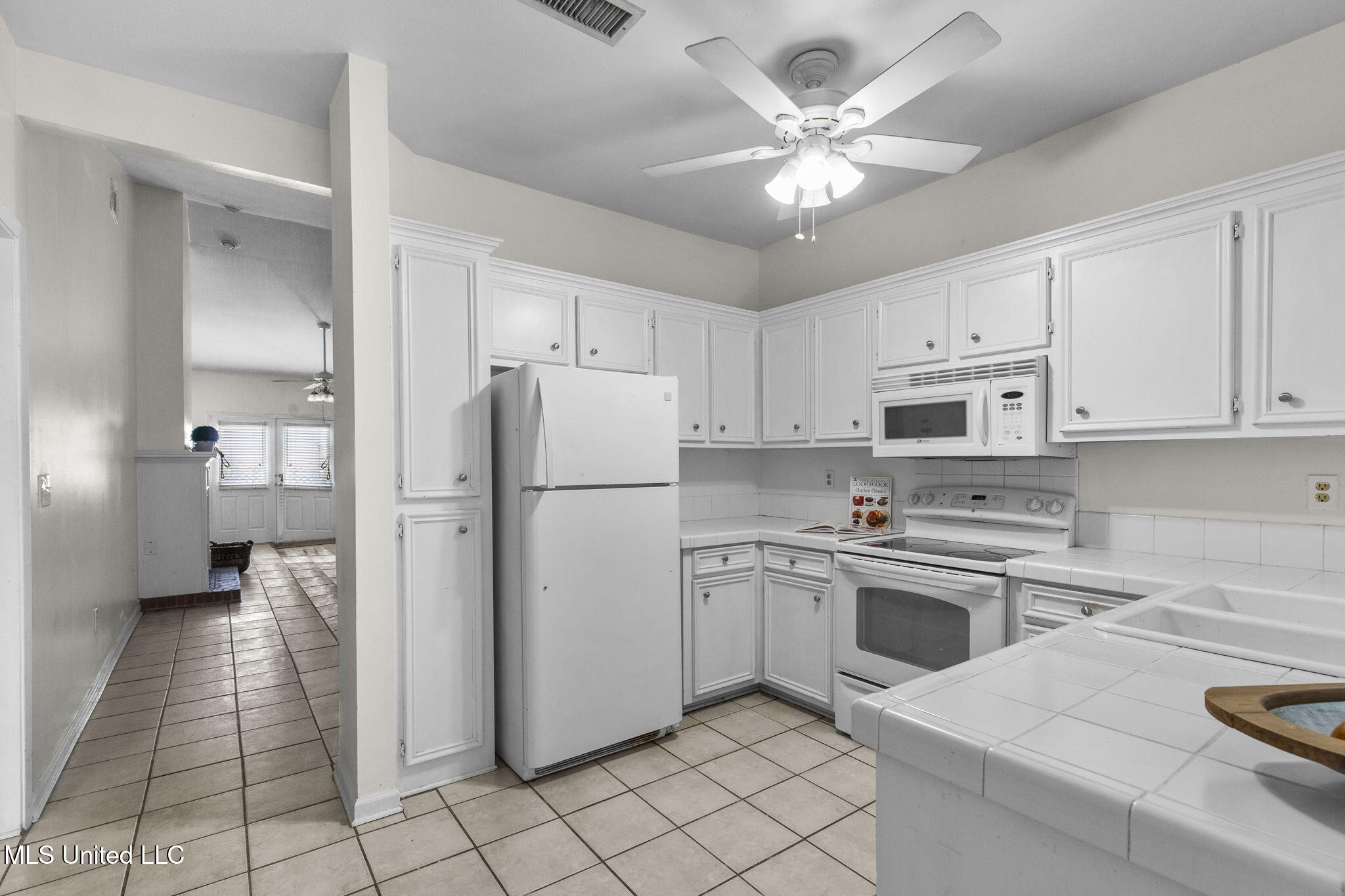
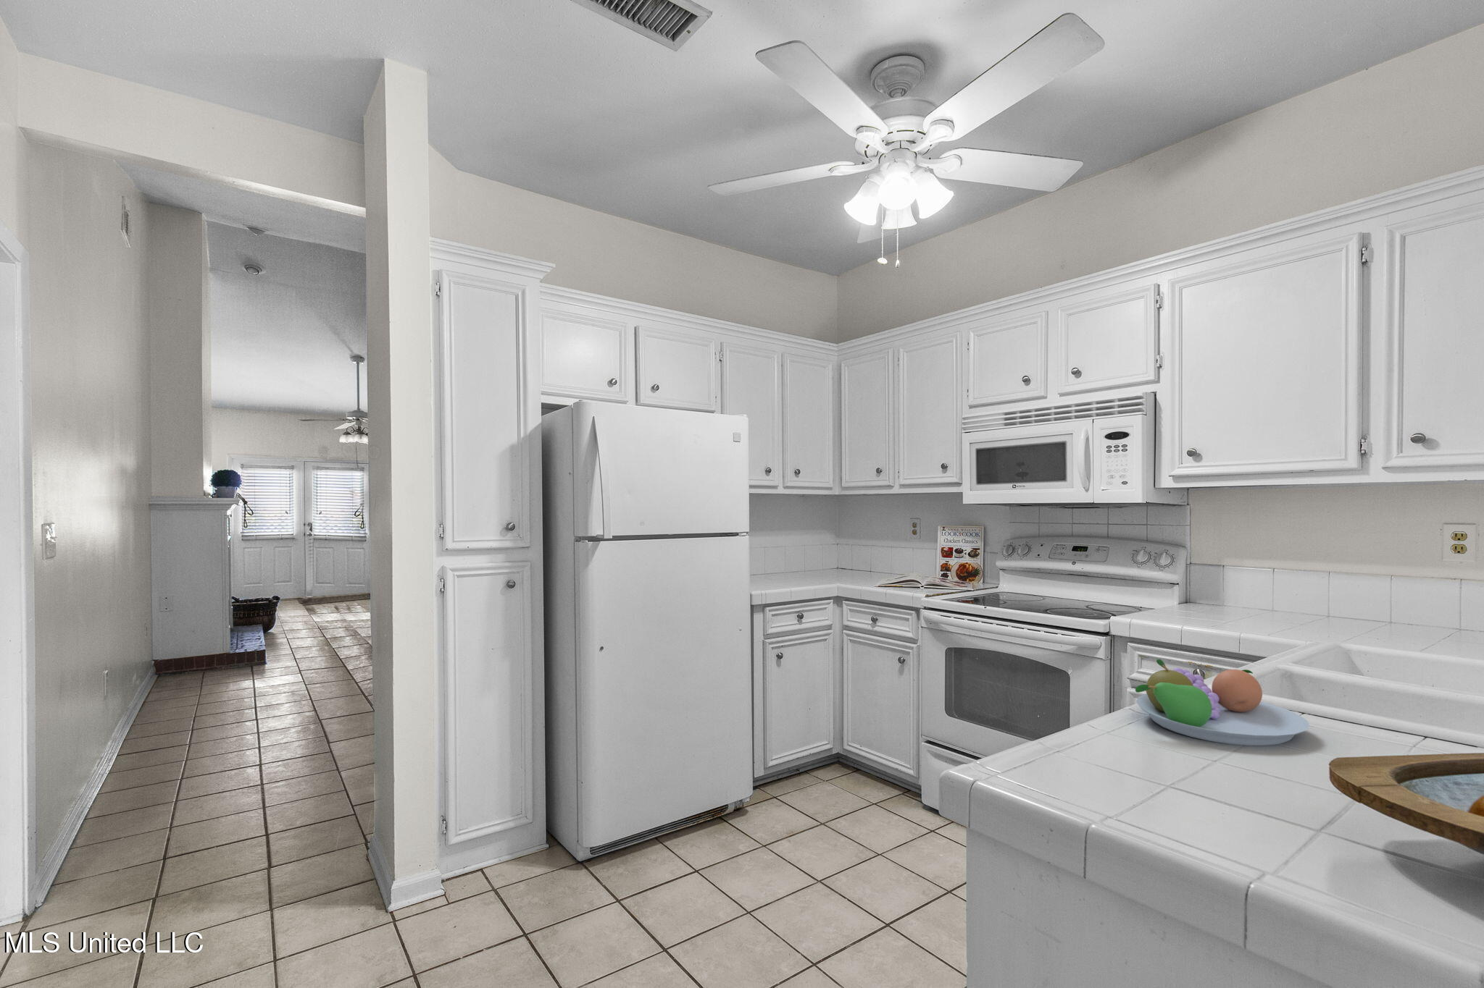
+ fruit bowl (1210, 696)
